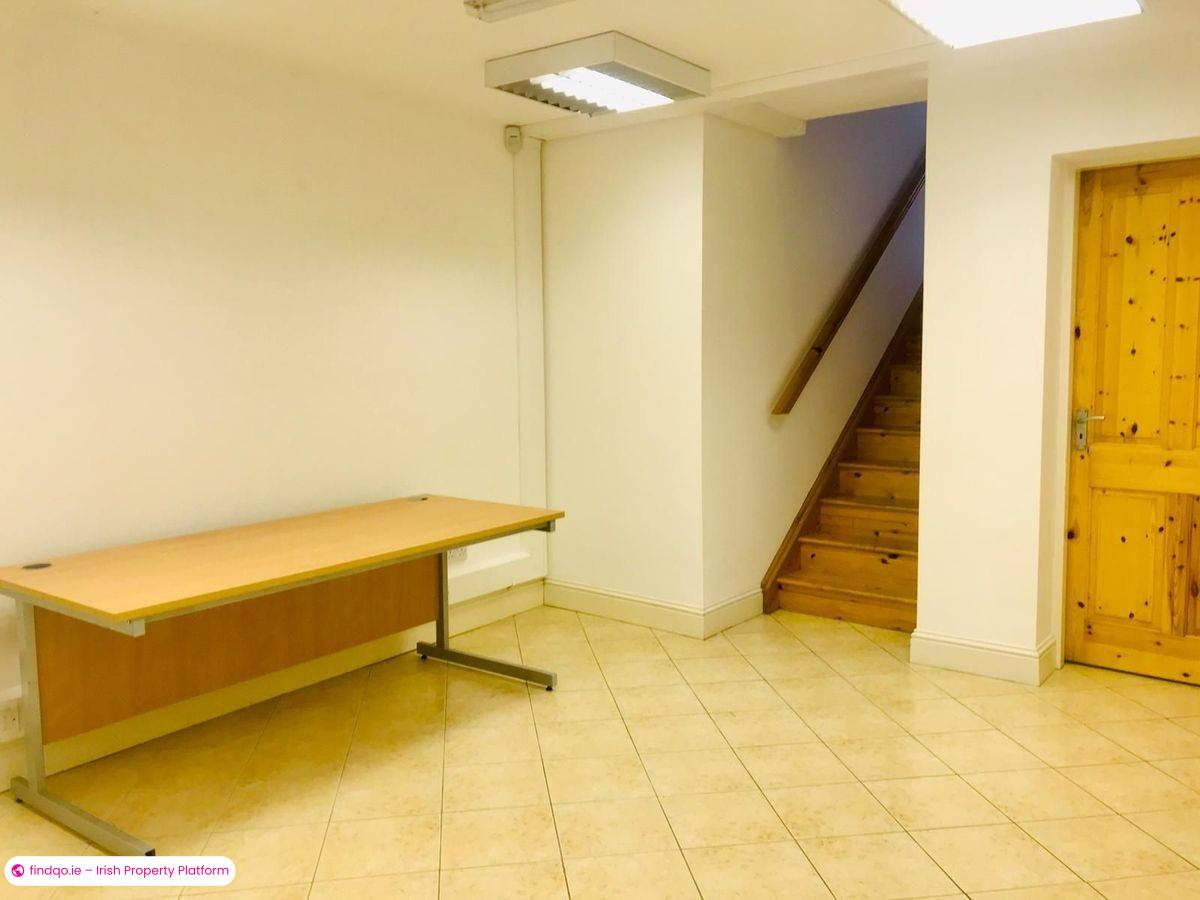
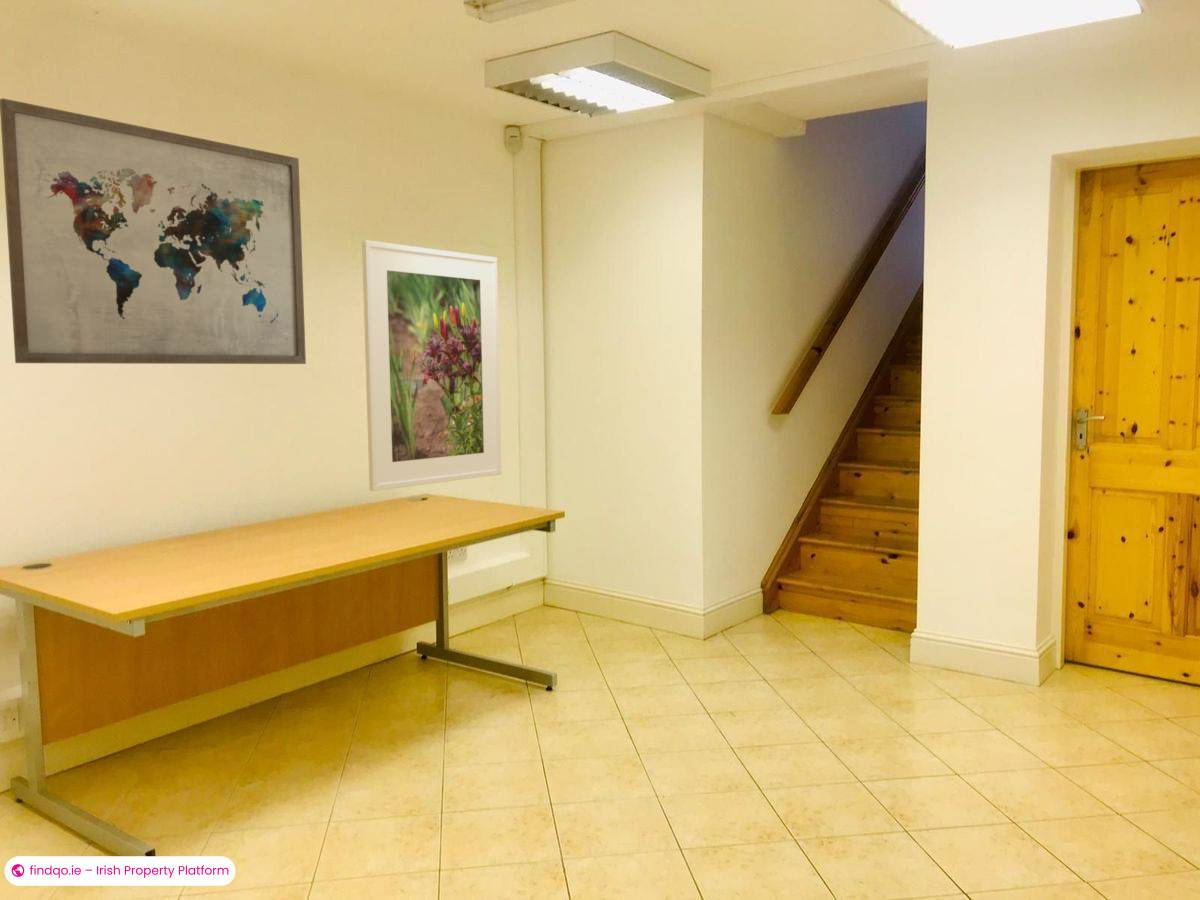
+ wall art (173, 249)
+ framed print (437, 366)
